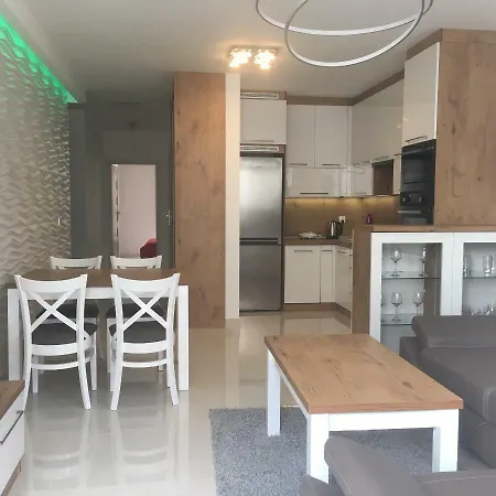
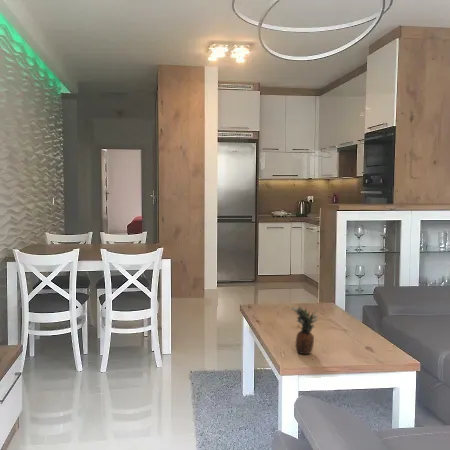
+ fruit (303, 328)
